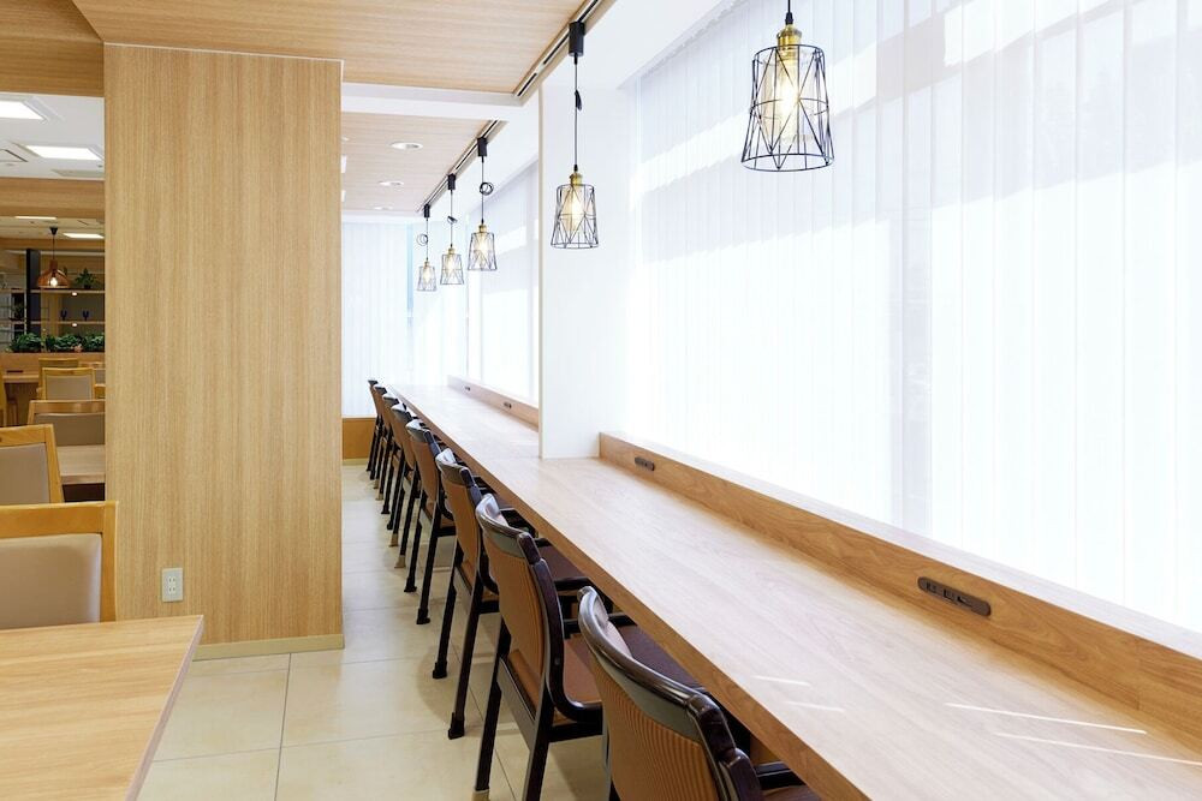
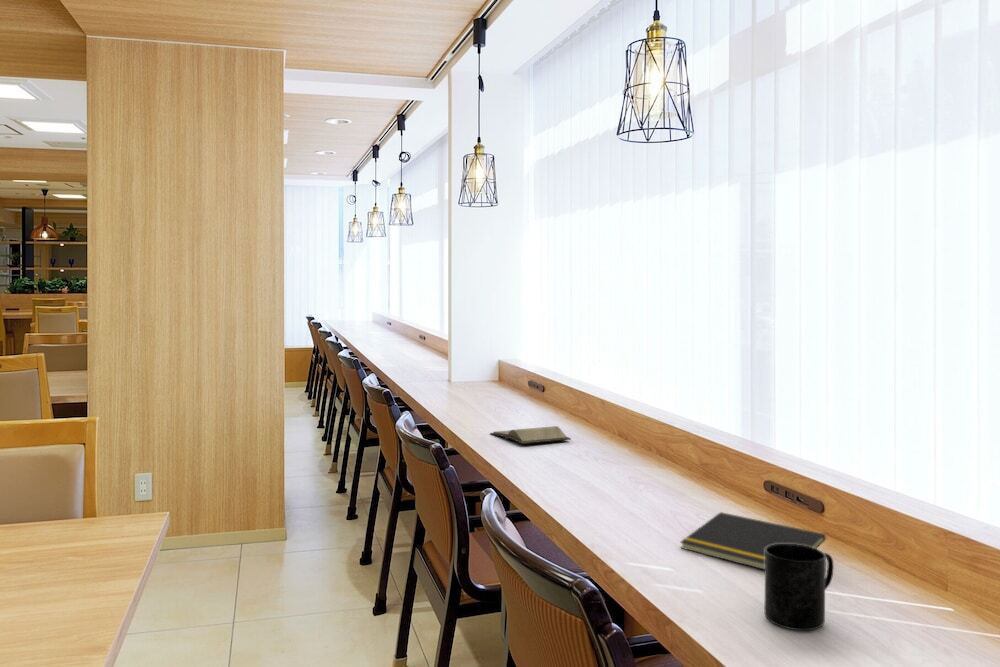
+ notepad (751, 541)
+ hardback book (528, 431)
+ mug (801, 585)
